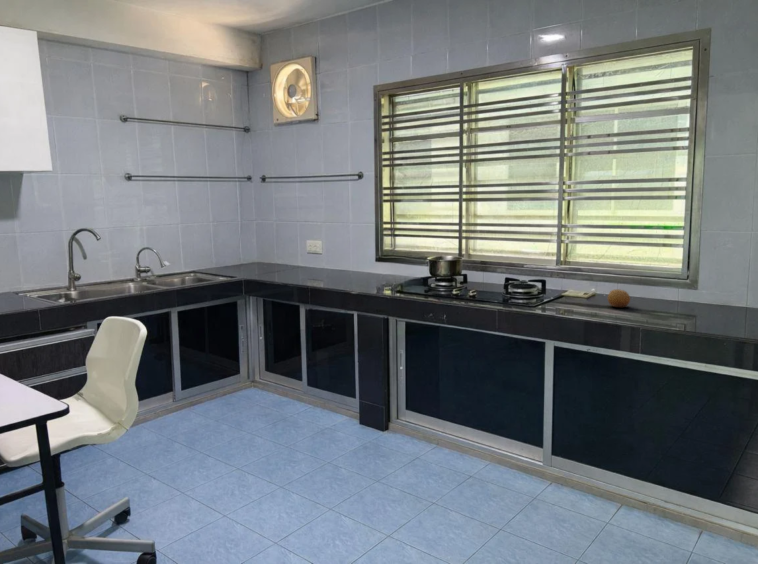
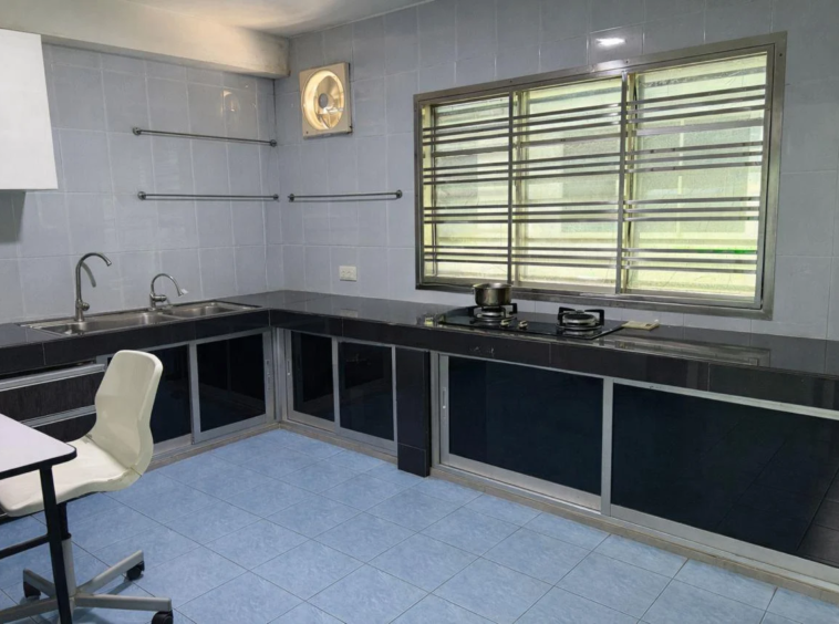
- fruit (618, 298)
